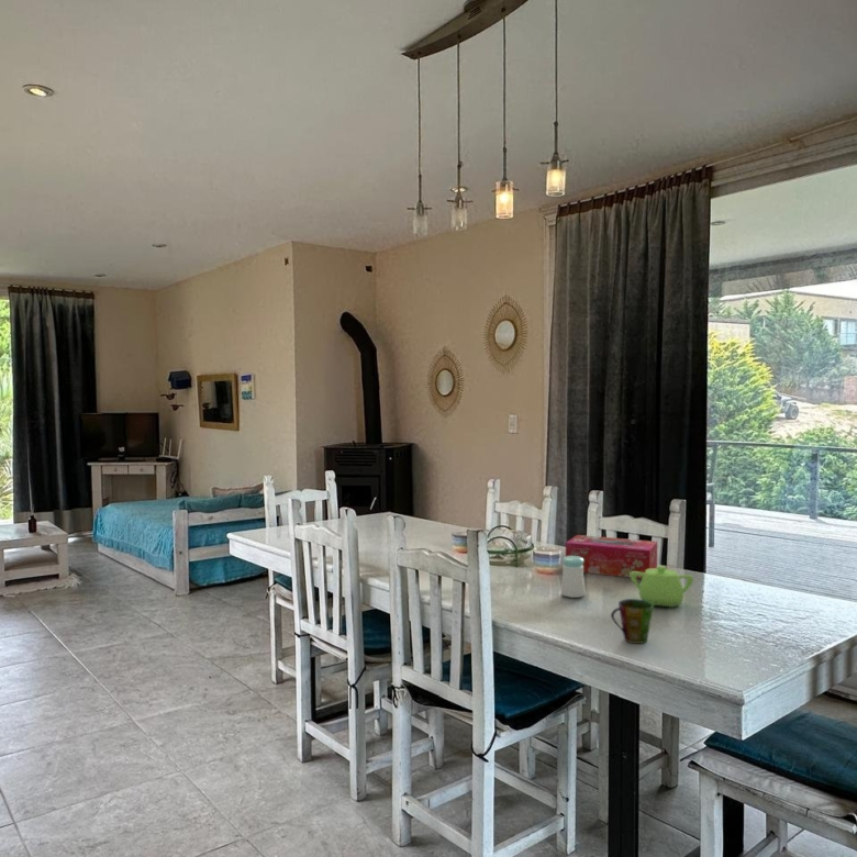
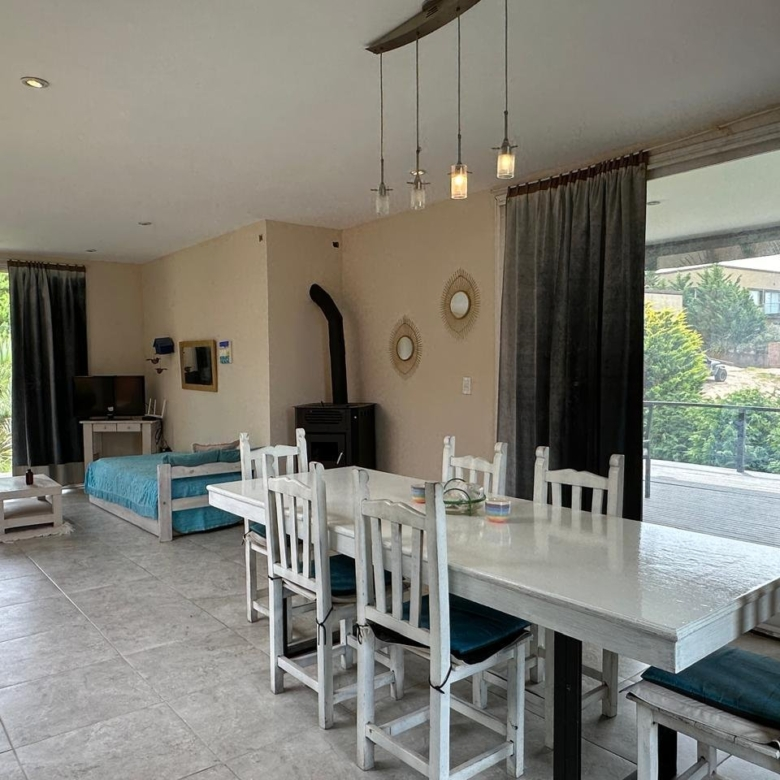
- cup (631, 622)
- salt shaker (572, 576)
- tissue box (611, 556)
- teapot (660, 582)
